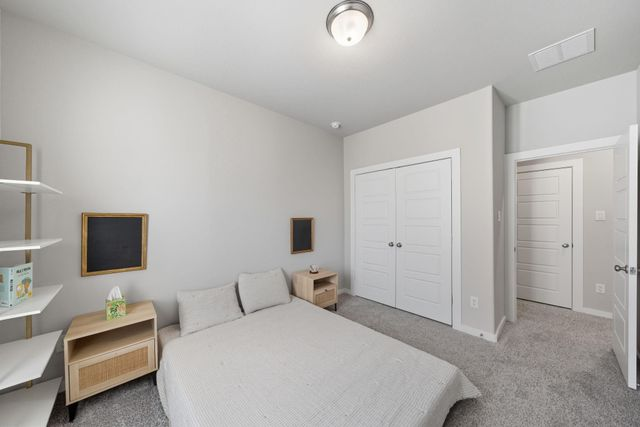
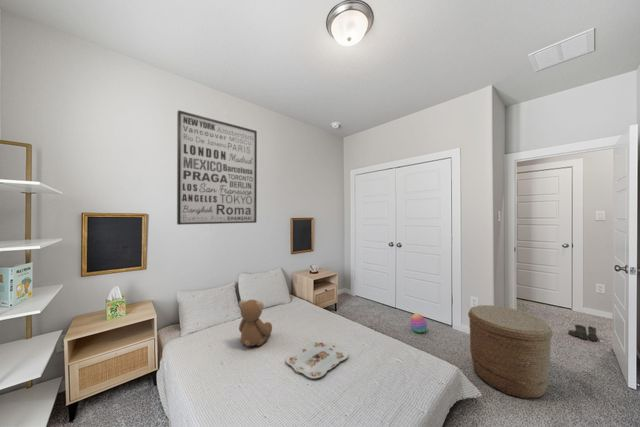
+ wall art (221, 172)
+ serving tray (317, 357)
+ boots (585, 331)
+ teddy bear (254, 319)
+ basket (506, 346)
+ stacking toy (418, 322)
